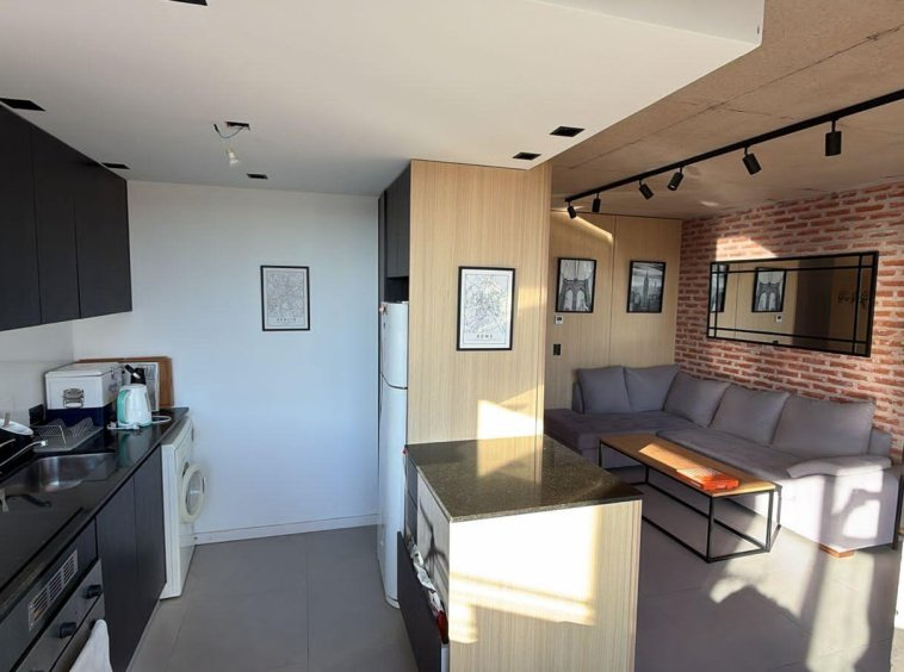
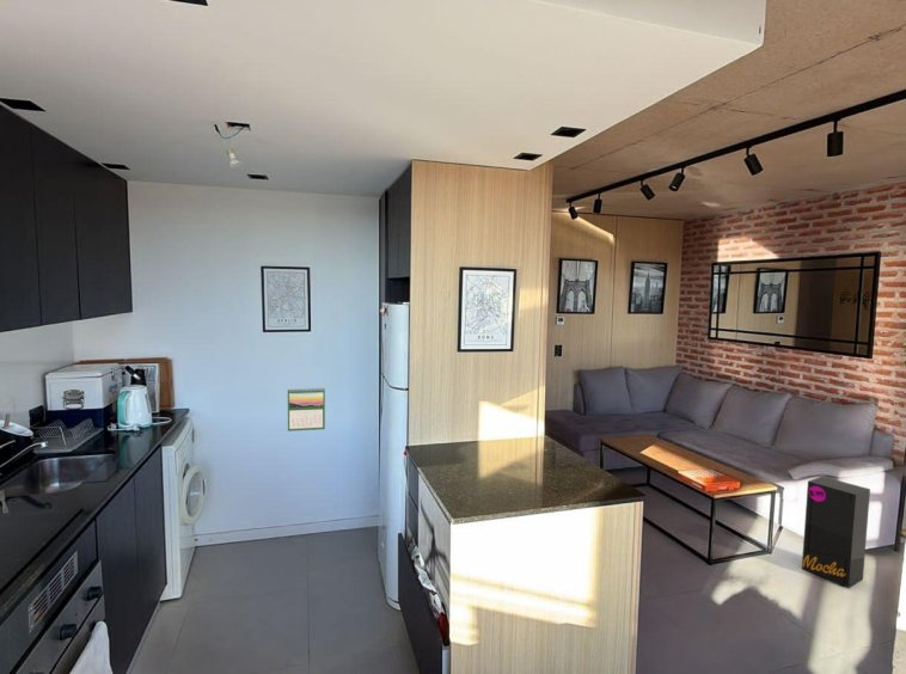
+ speaker (834, 529)
+ calendar (306, 408)
